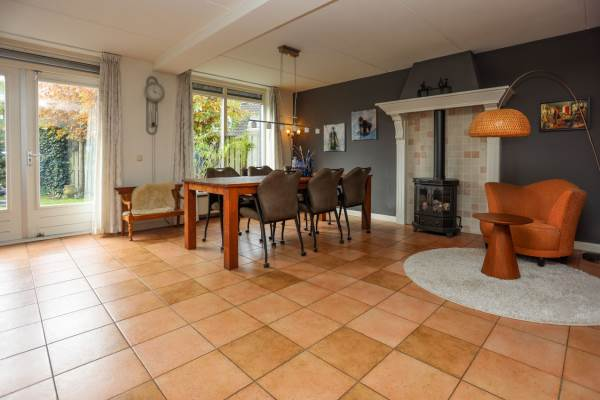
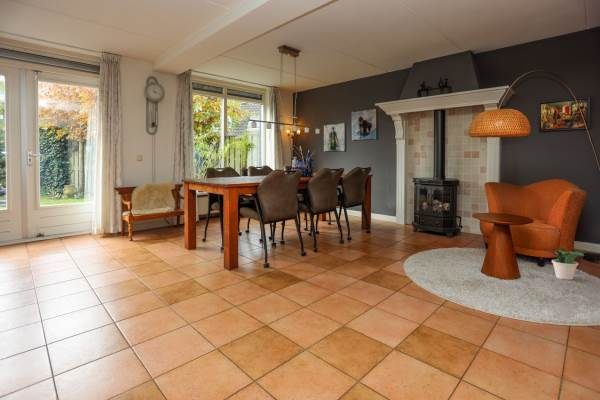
+ potted plant (567, 264)
